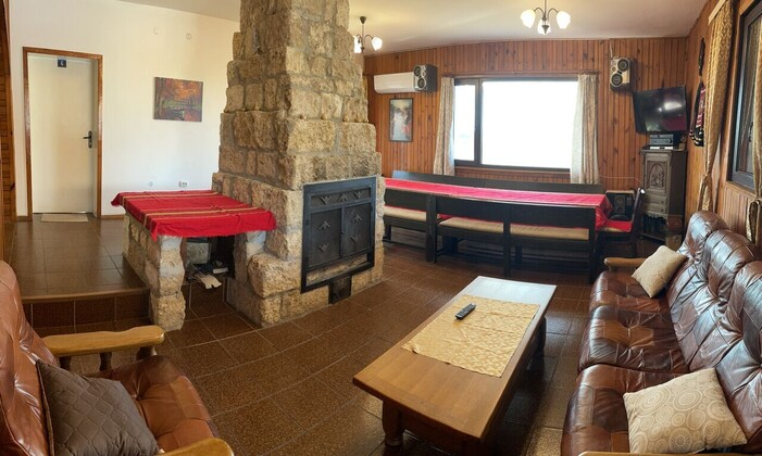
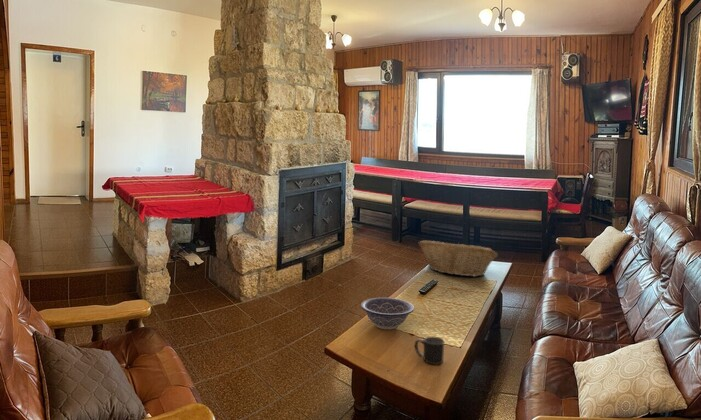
+ mug (429, 348)
+ decorative bowl (386, 315)
+ fruit basket (456, 255)
